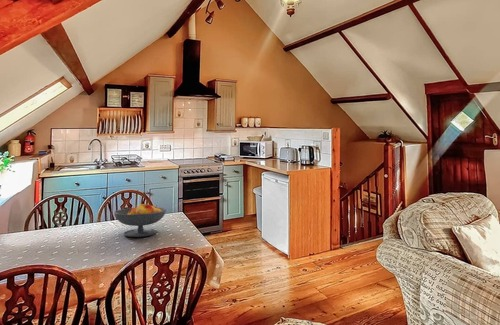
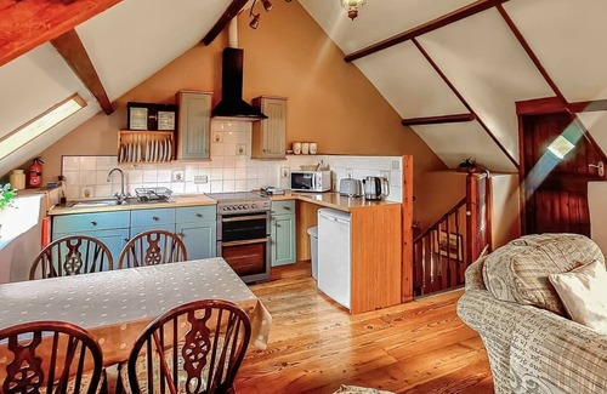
- fruit bowl (140, 217)
